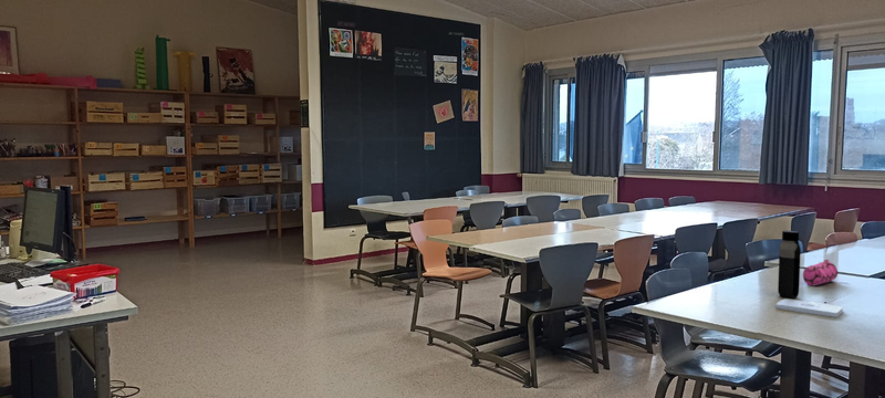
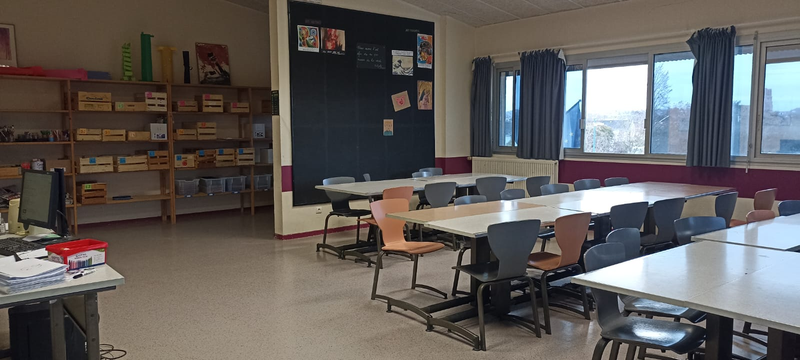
- water bottle (789, 263)
- pencil case (819, 272)
- notepad (809, 307)
